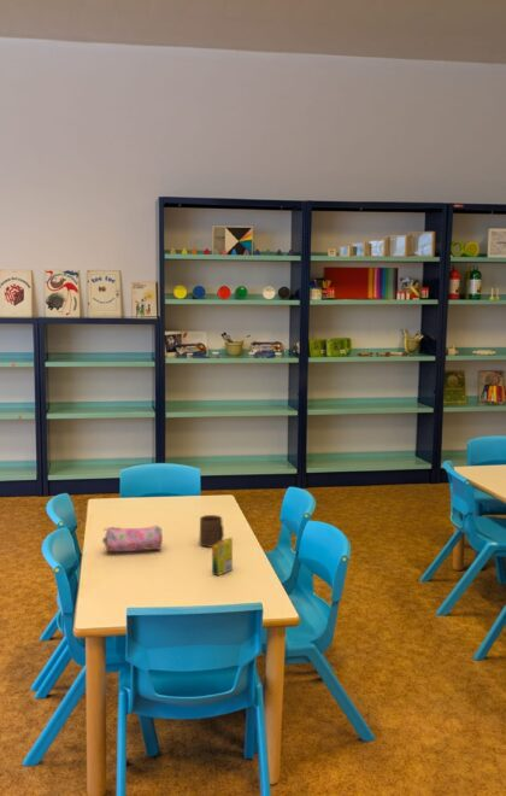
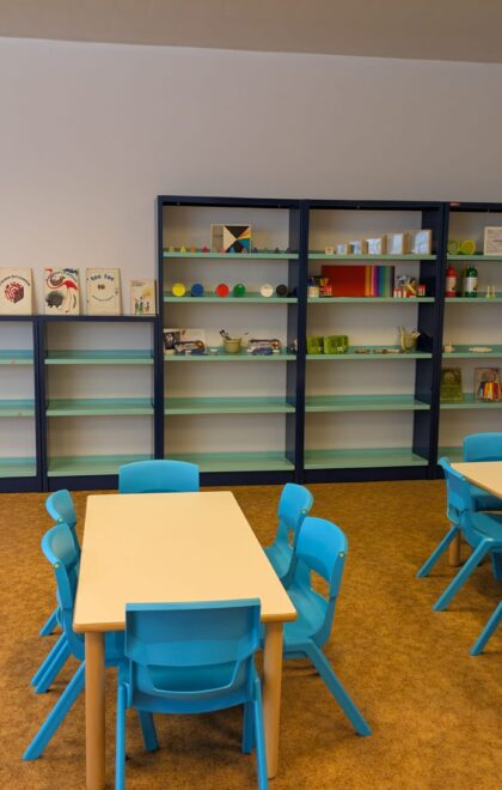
- cup (211, 531)
- pencil case (133, 538)
- crayon box (222, 555)
